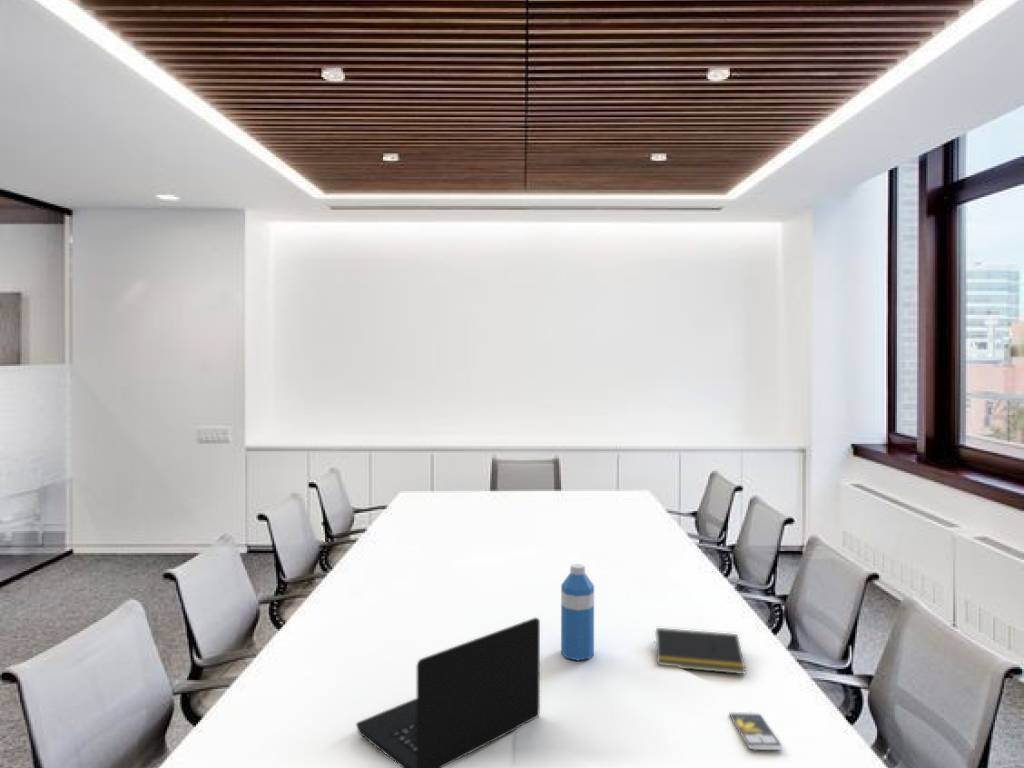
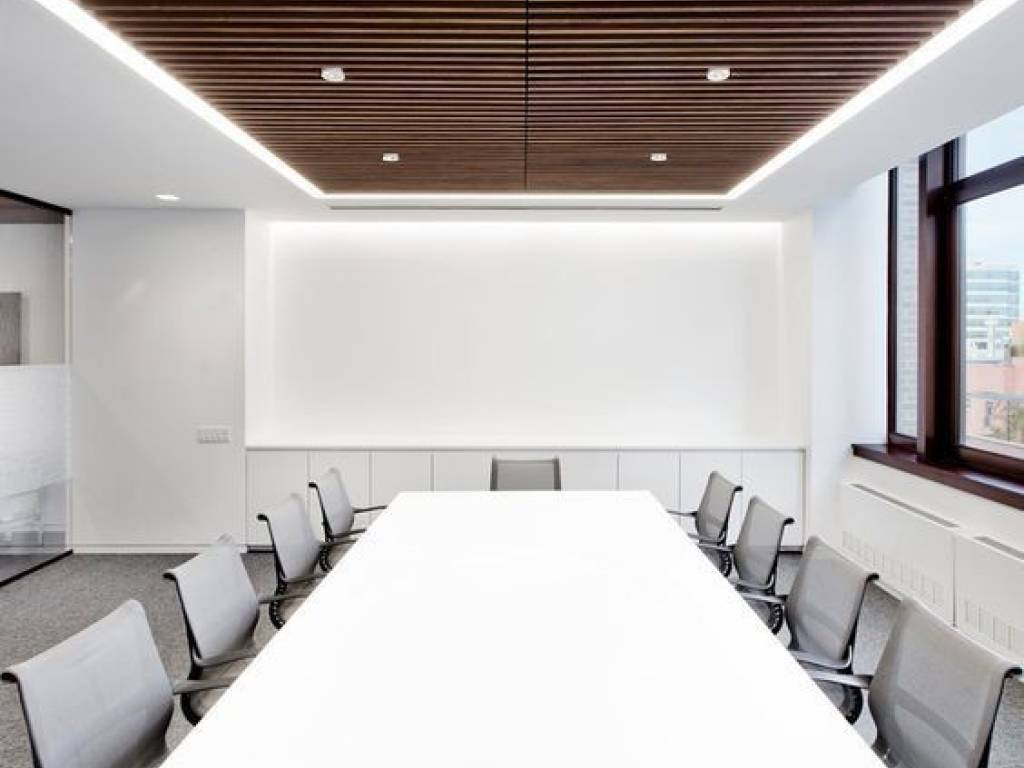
- laptop (448, 672)
- notepad (698, 649)
- smartphone (754, 730)
- water bottle (577, 609)
